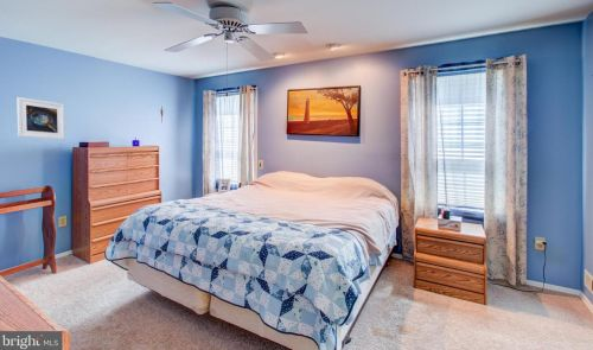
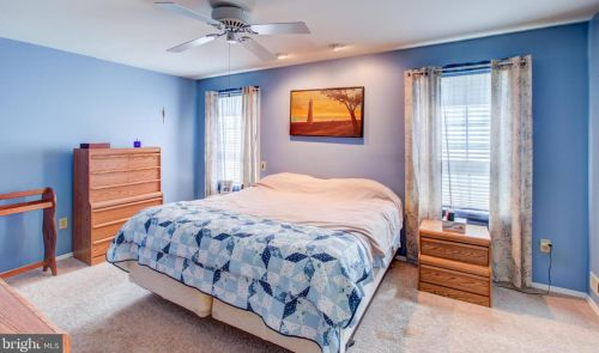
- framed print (42, 119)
